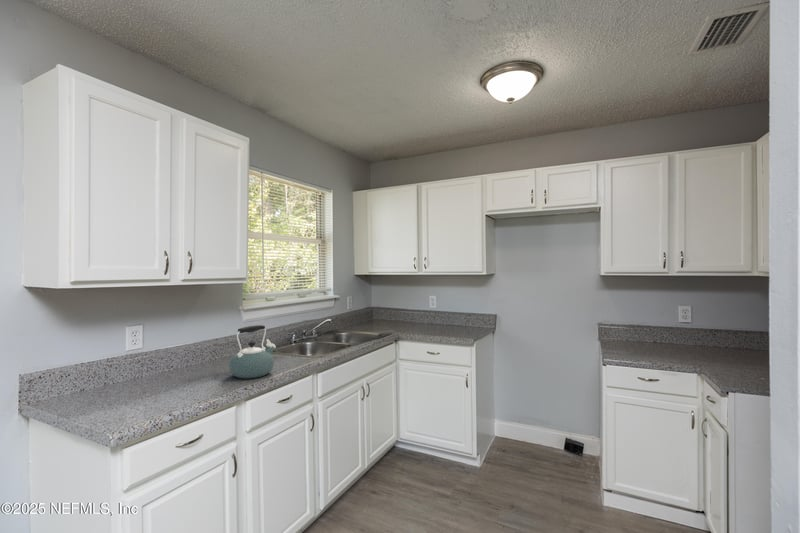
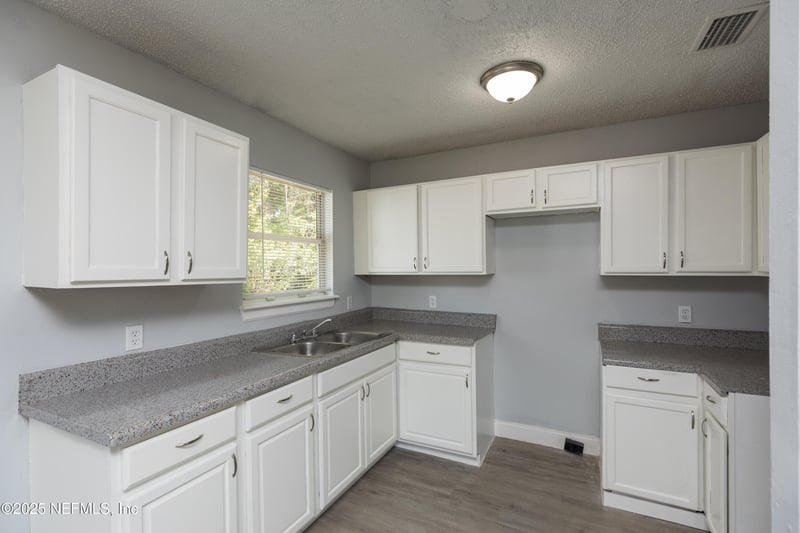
- kettle (255, 349)
